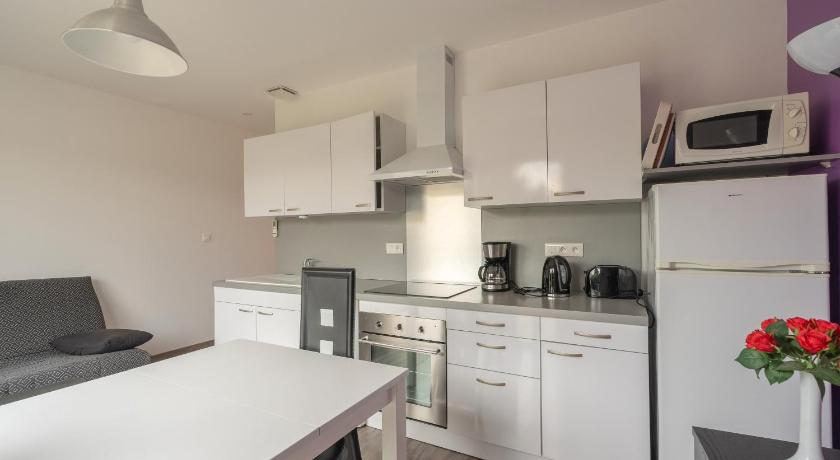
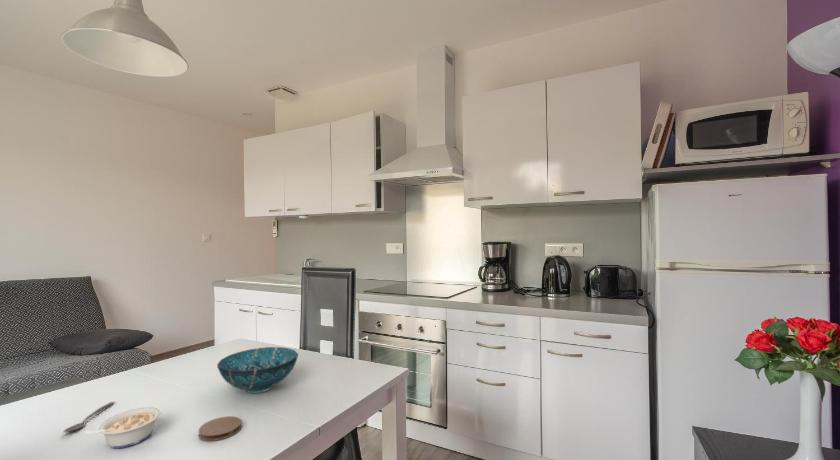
+ spoon (91, 415)
+ legume (129, 427)
+ coaster (220, 428)
+ decorative bowl (259, 372)
